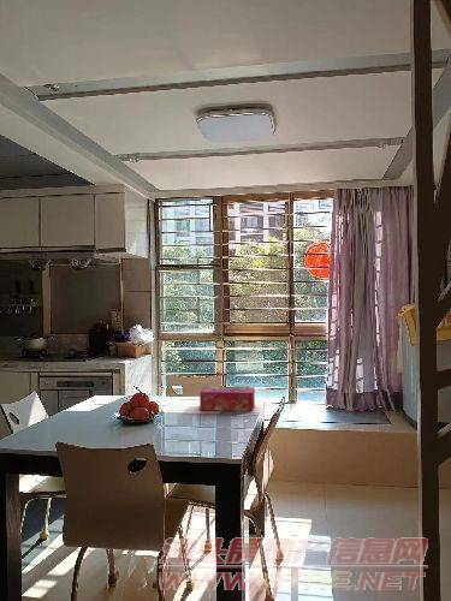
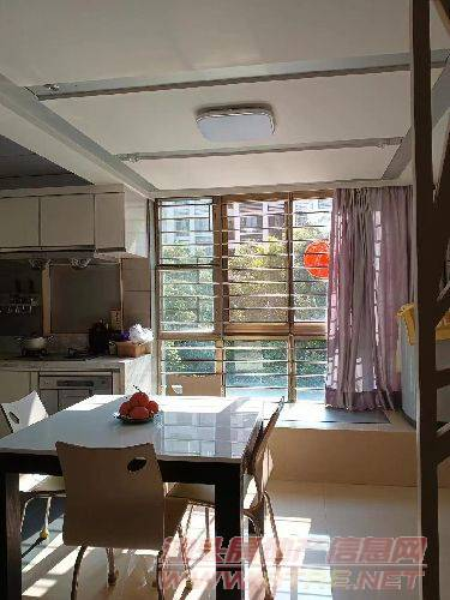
- tissue box (227, 398)
